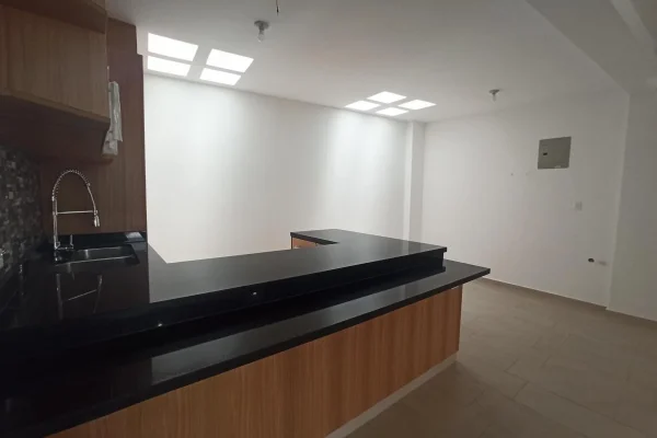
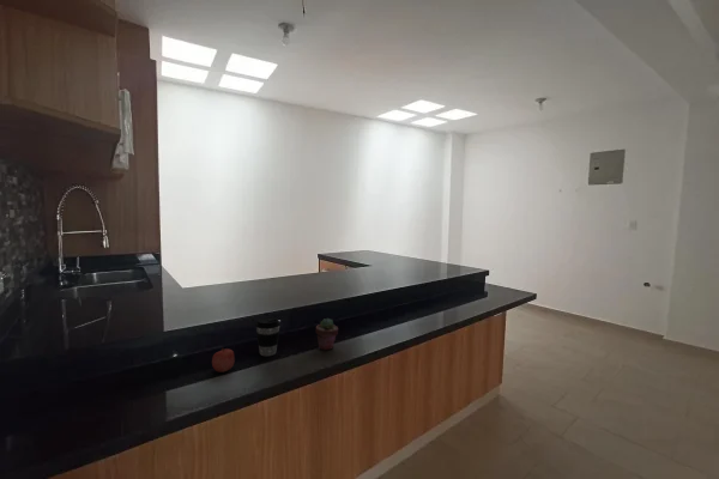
+ apple (223, 359)
+ potted succulent (326, 333)
+ coffee cup (267, 336)
